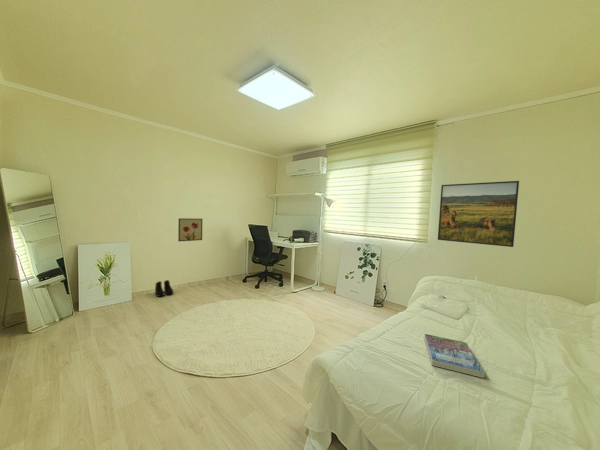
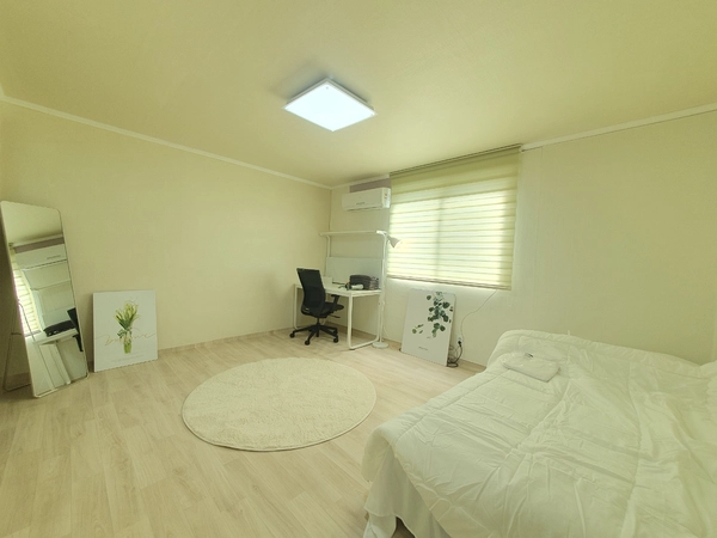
- boots (164, 287)
- wall art (190, 229)
- book (450, 353)
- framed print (474, 213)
